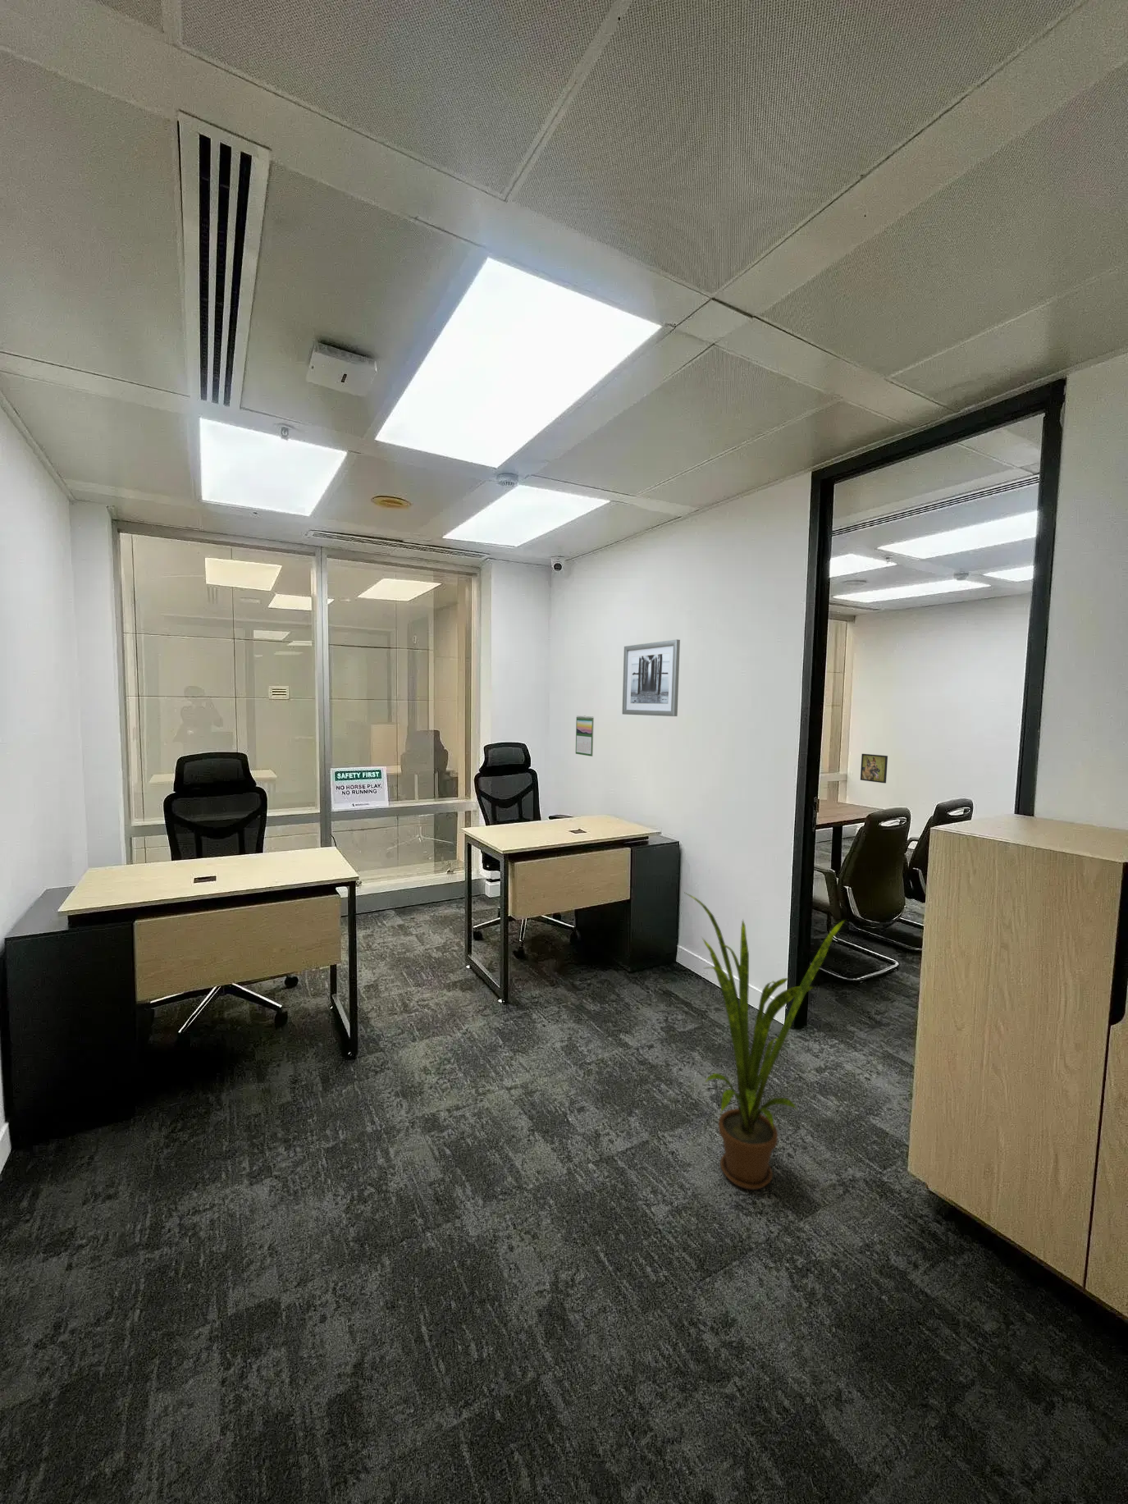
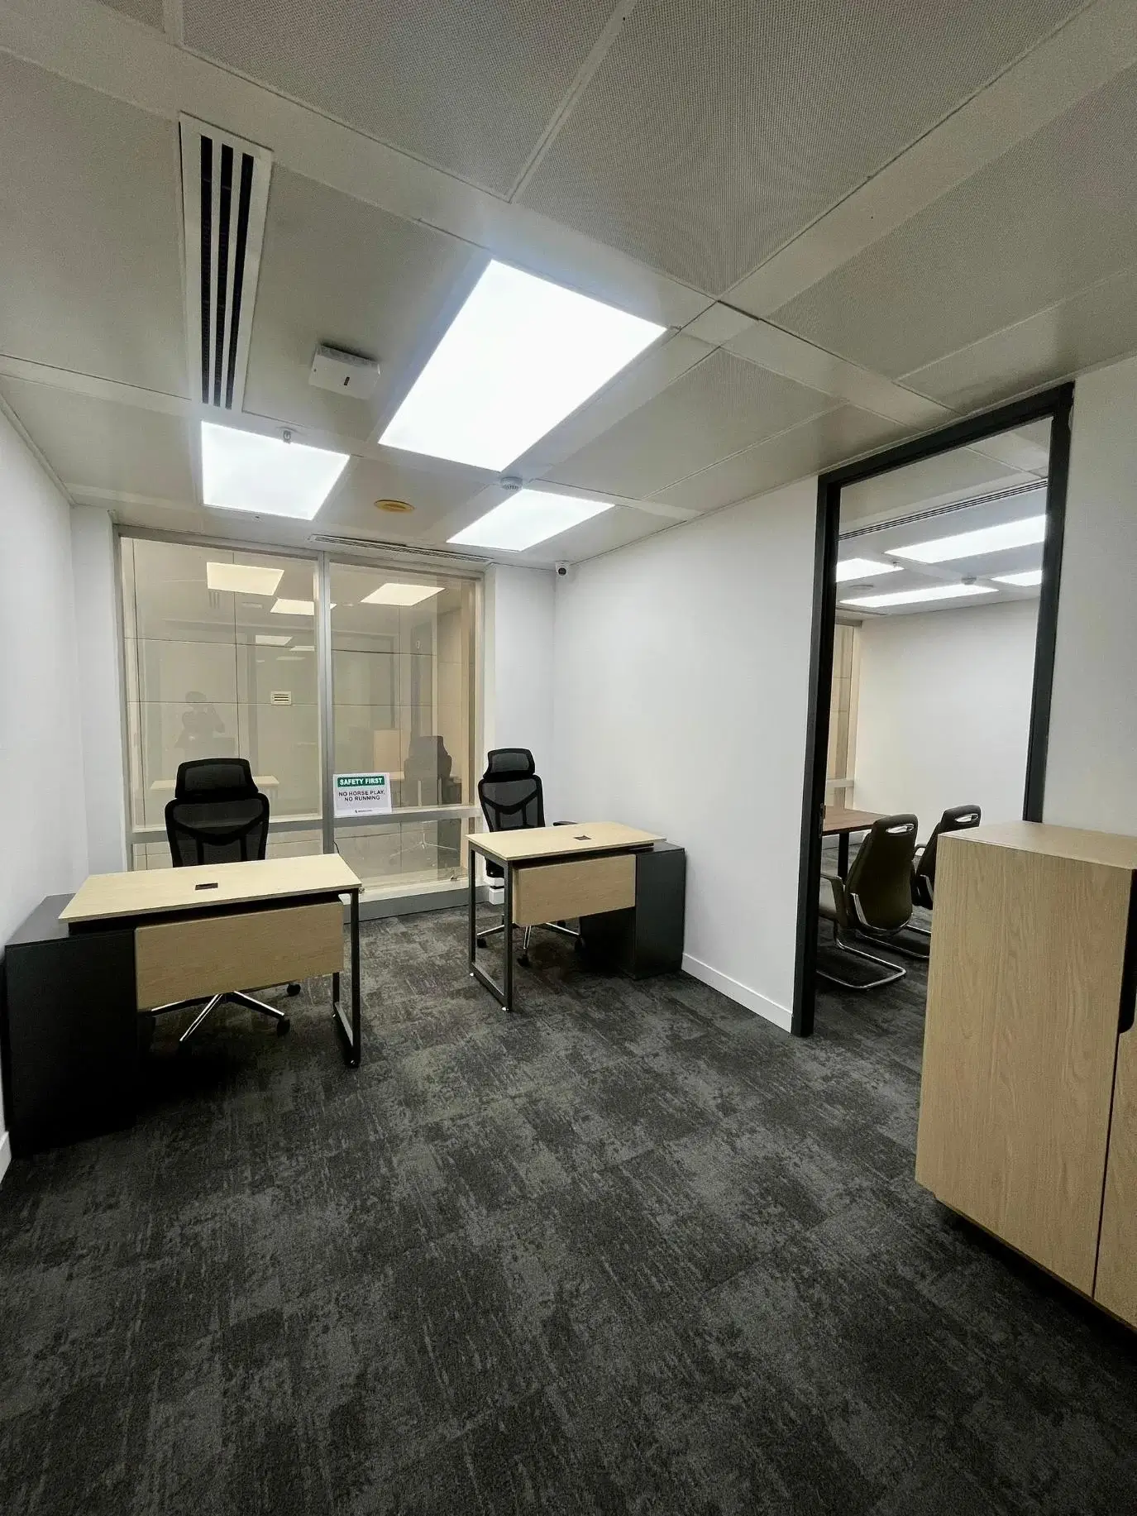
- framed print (873, 768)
- wall art (649, 679)
- calendar (584, 735)
- house plant (737, 1042)
